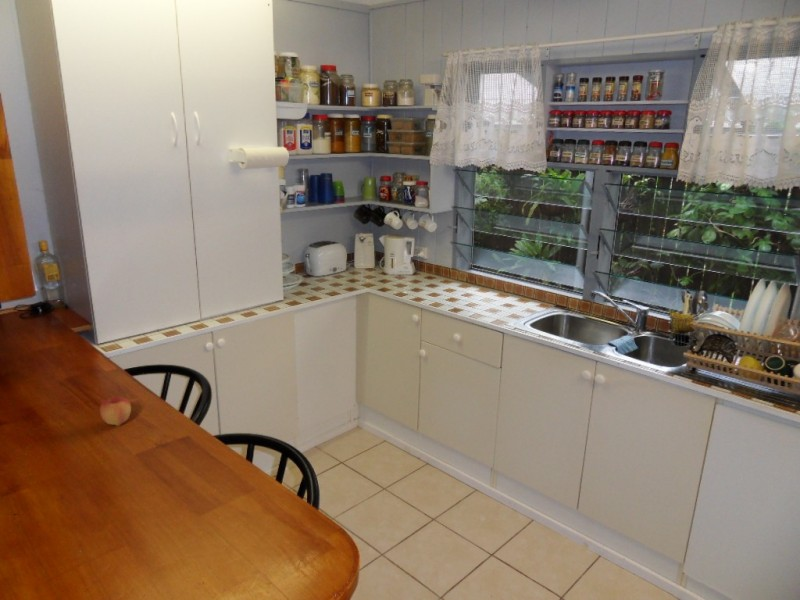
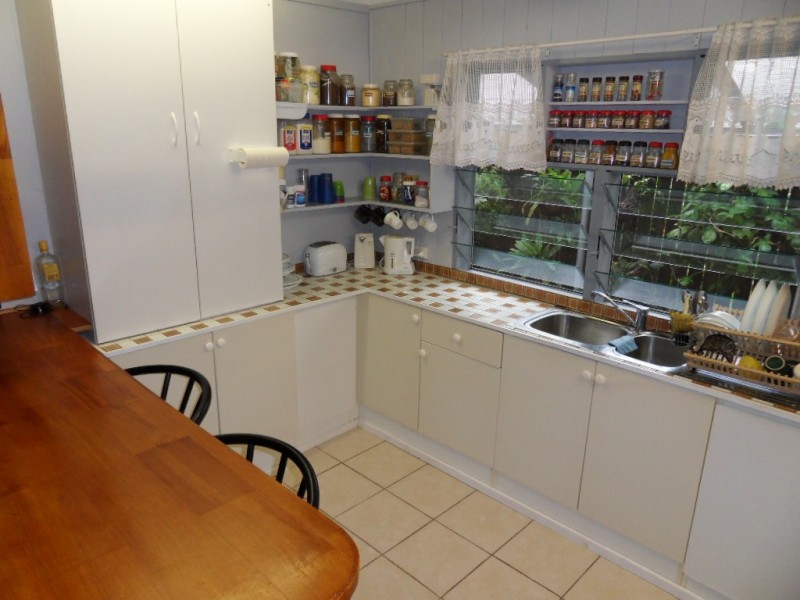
- apple (115, 409)
